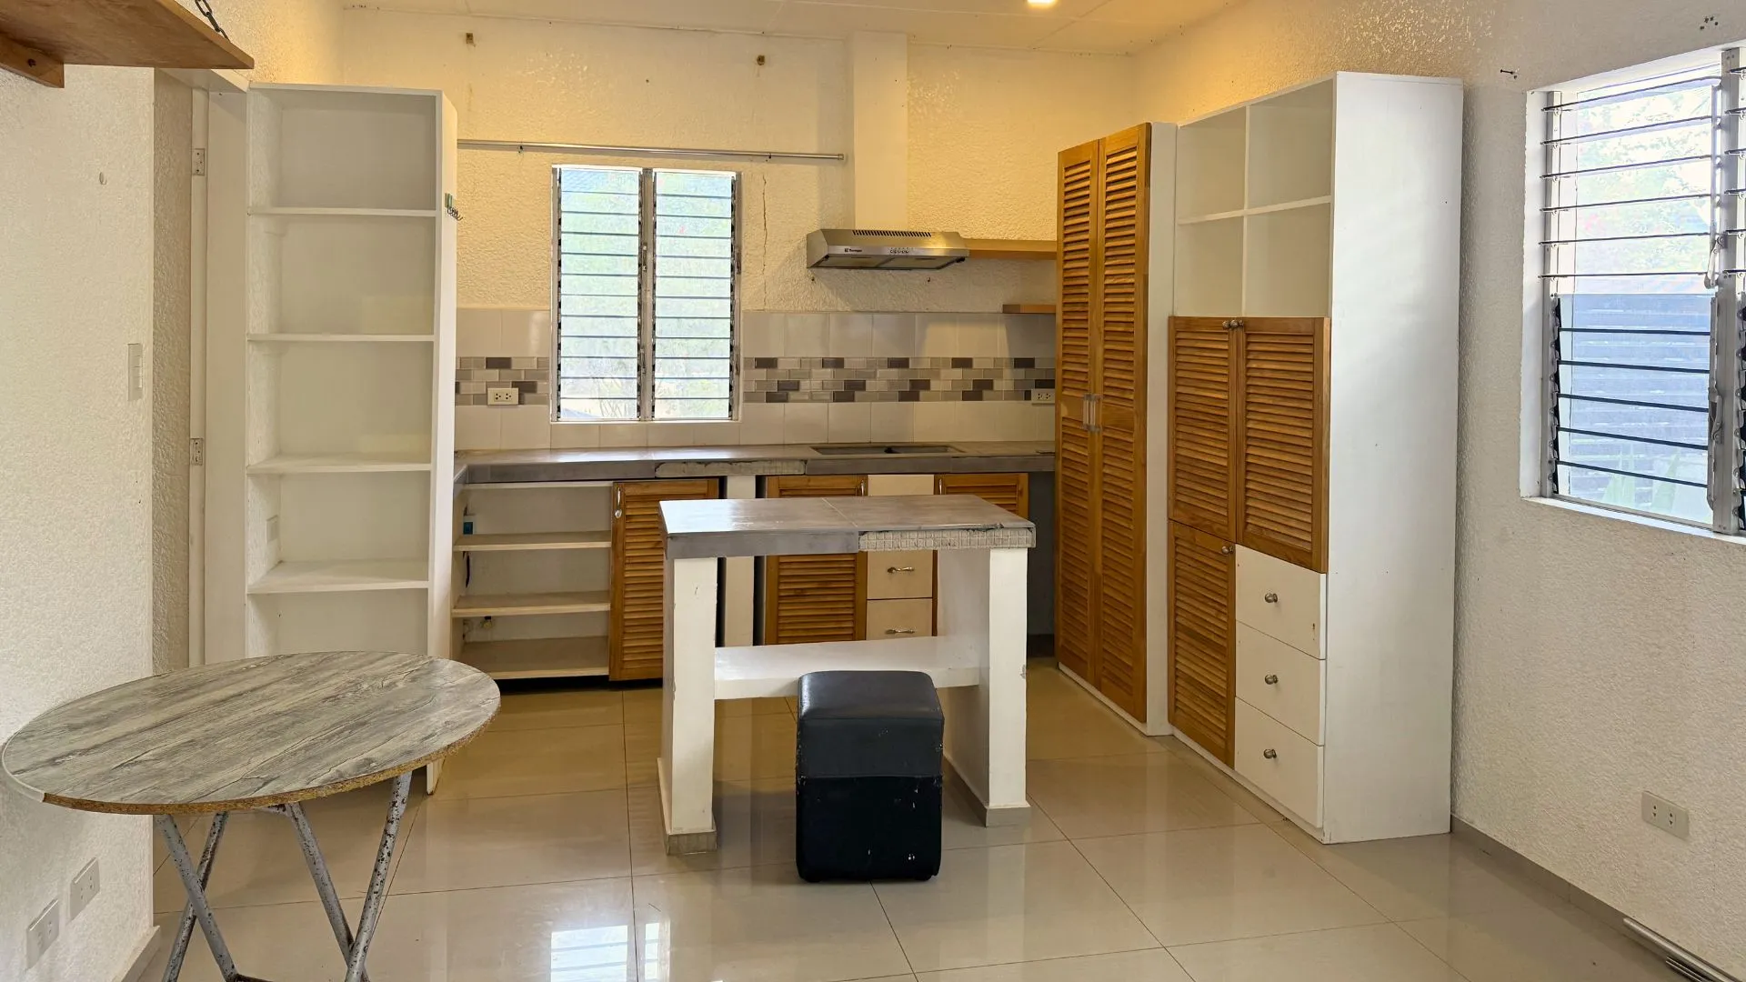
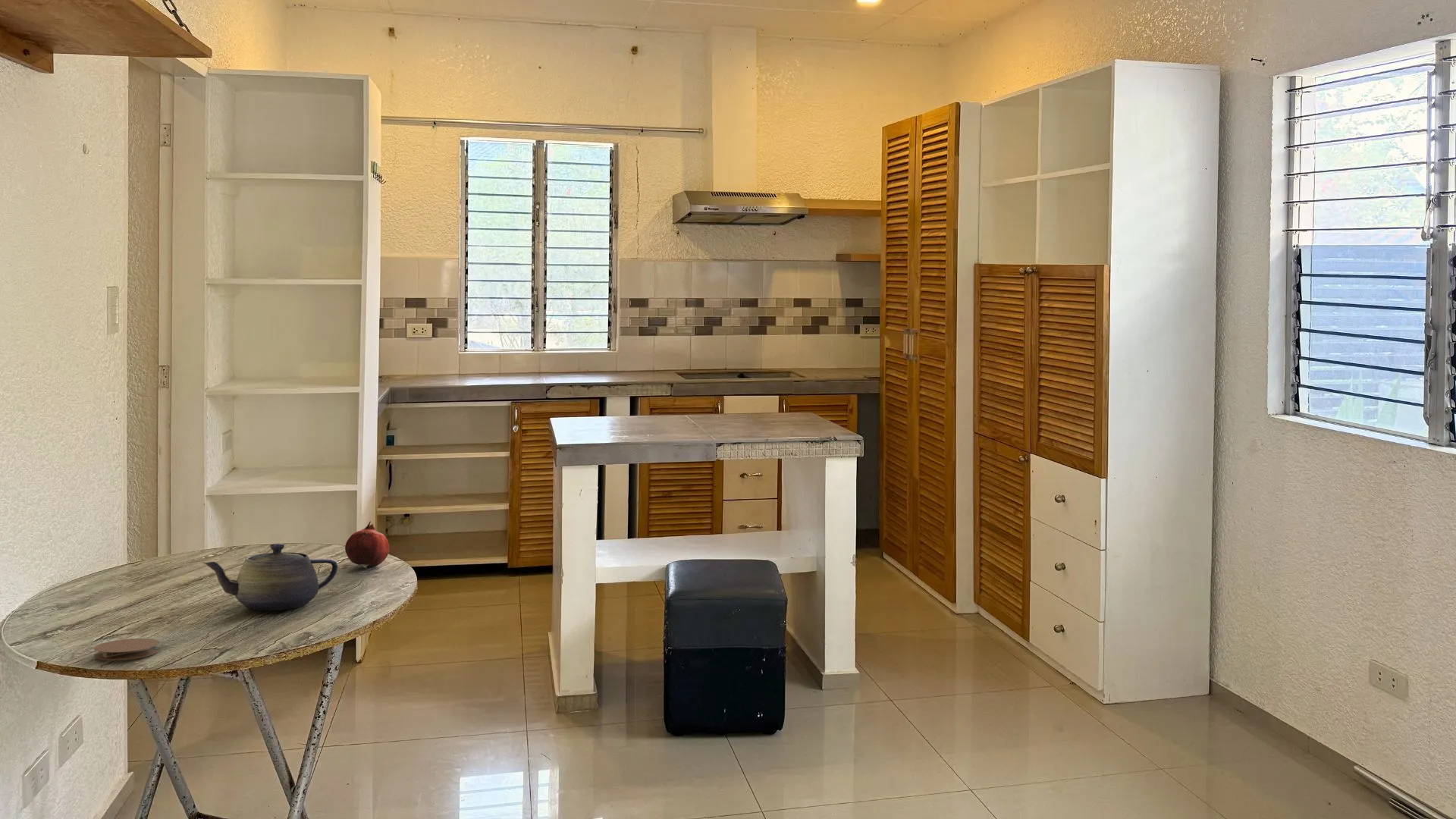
+ teapot (272, 575)
+ fruit (367, 544)
+ coaster (127, 648)
